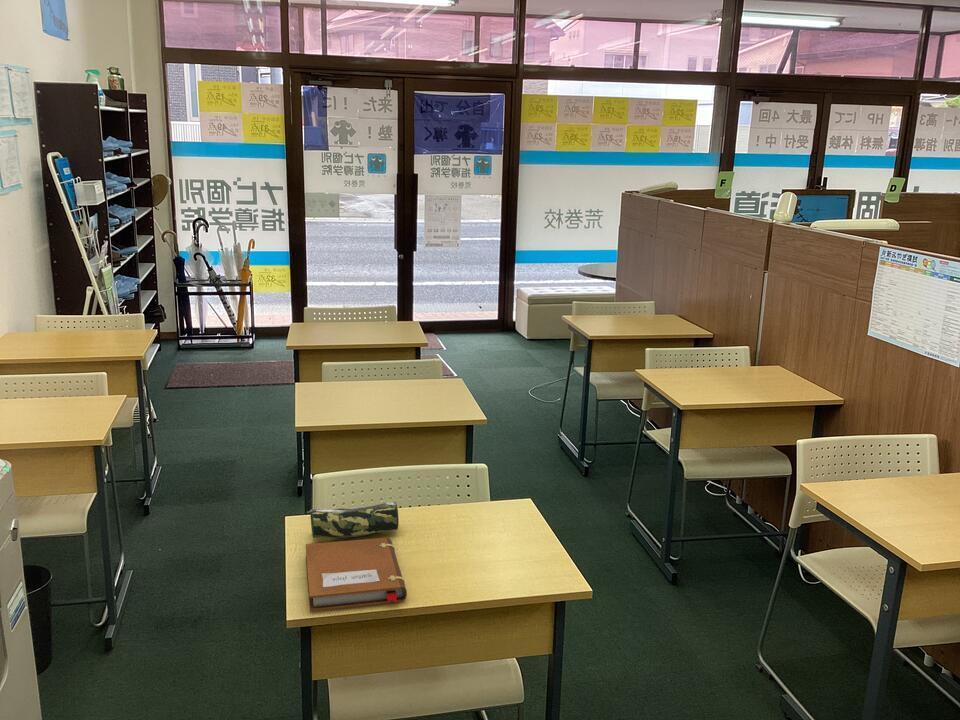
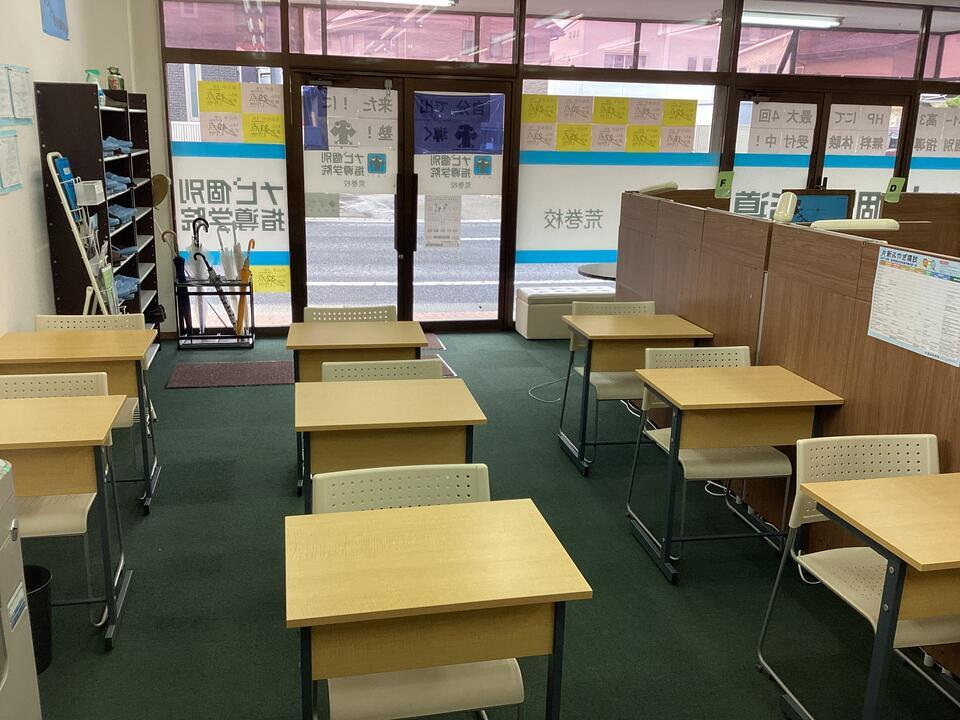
- notebook (354, 572)
- pencil case (352, 520)
